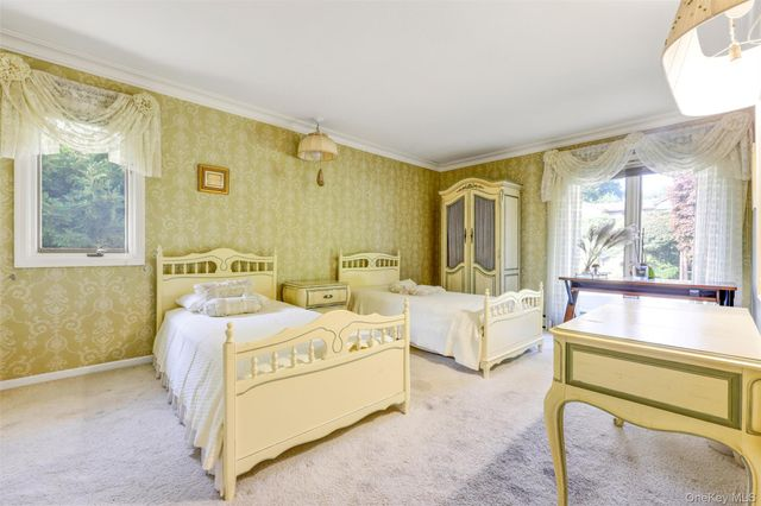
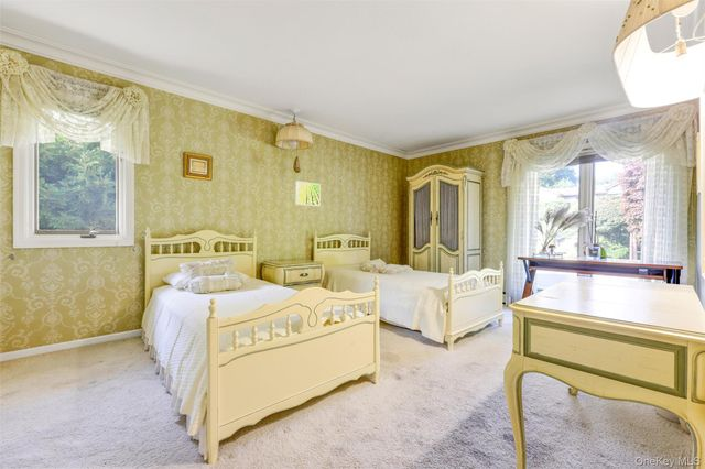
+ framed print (308, 194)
